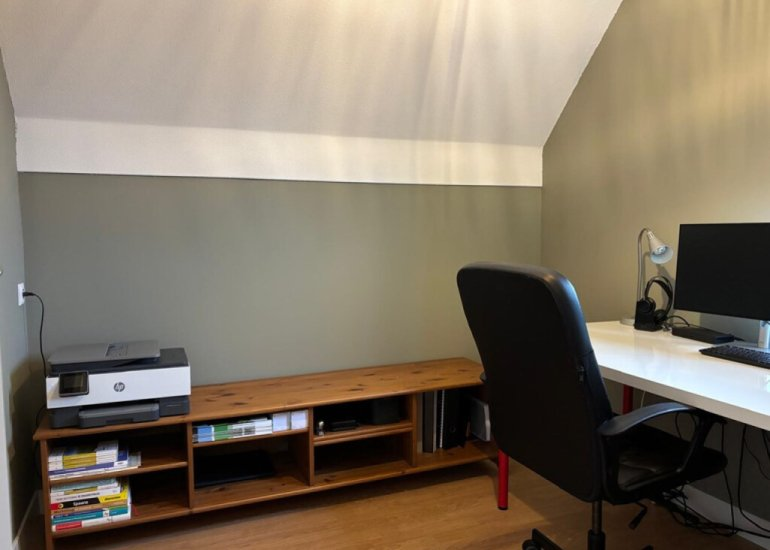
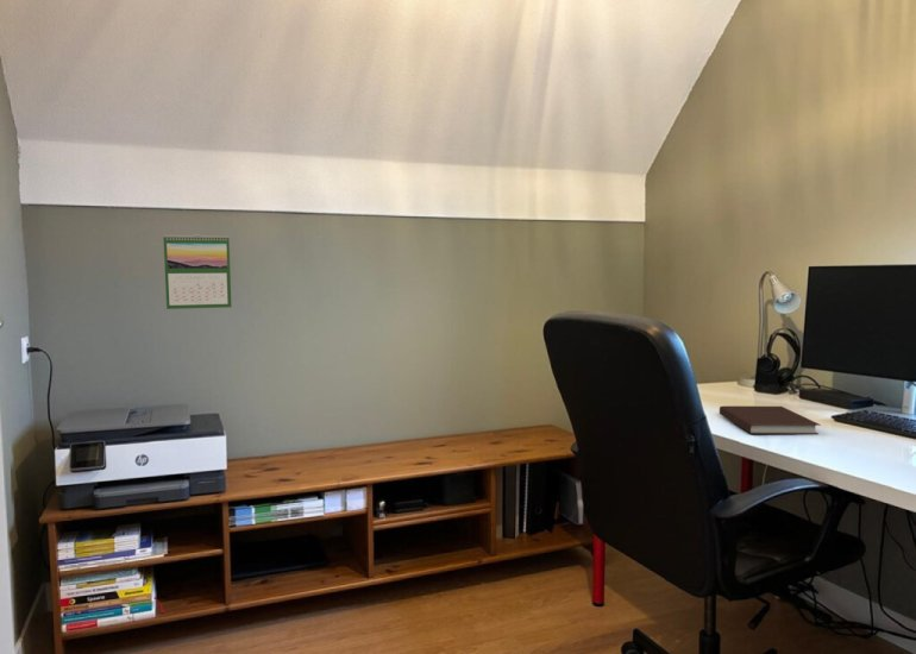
+ calendar (197, 271)
+ notebook (766, 419)
